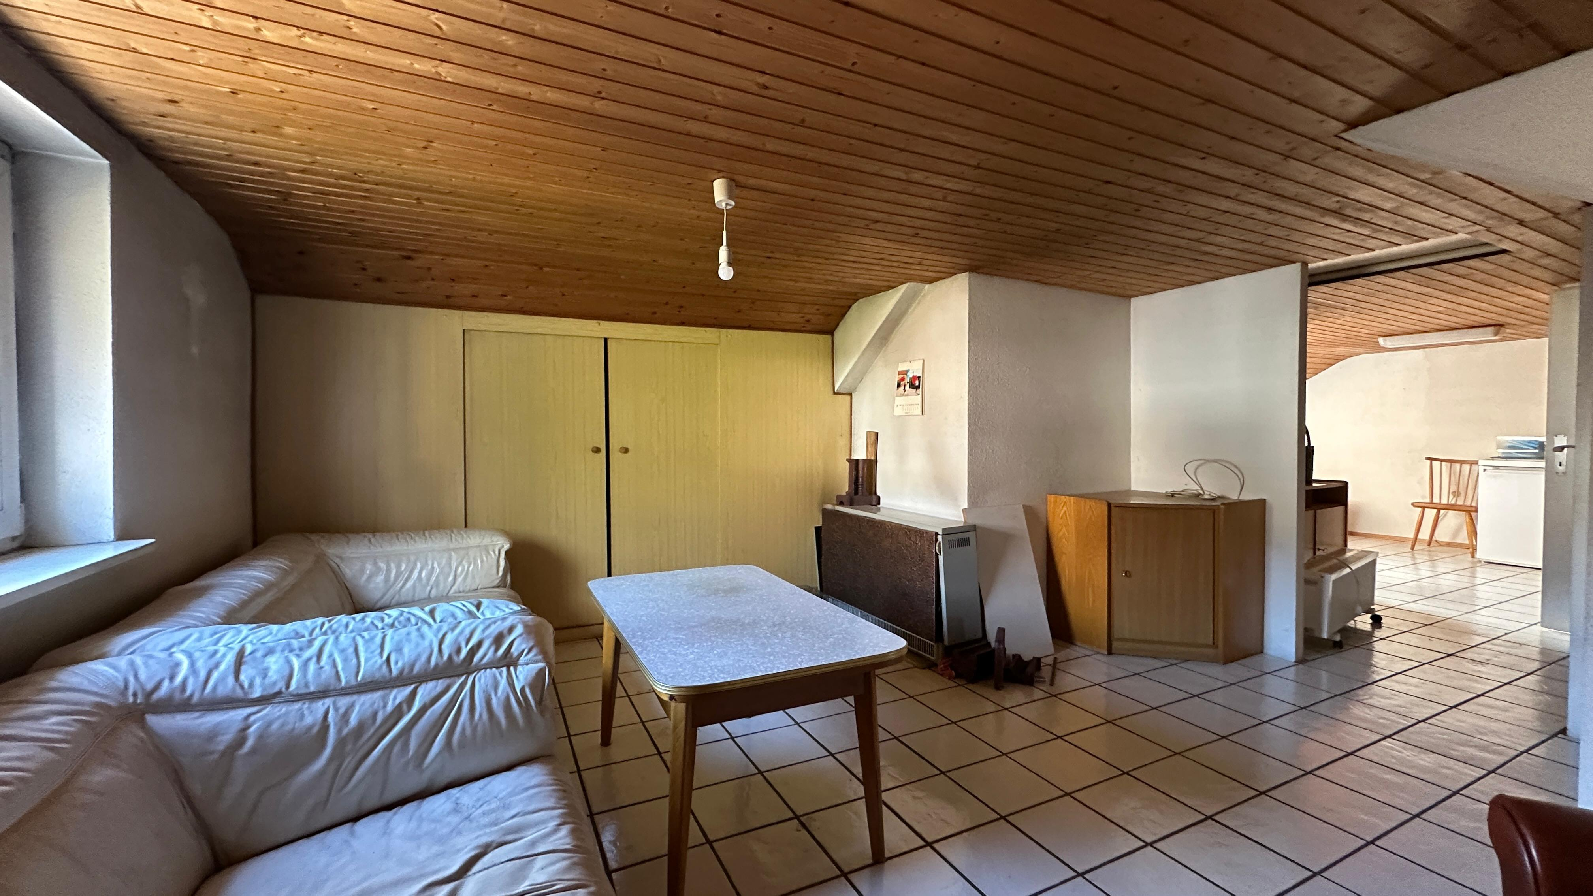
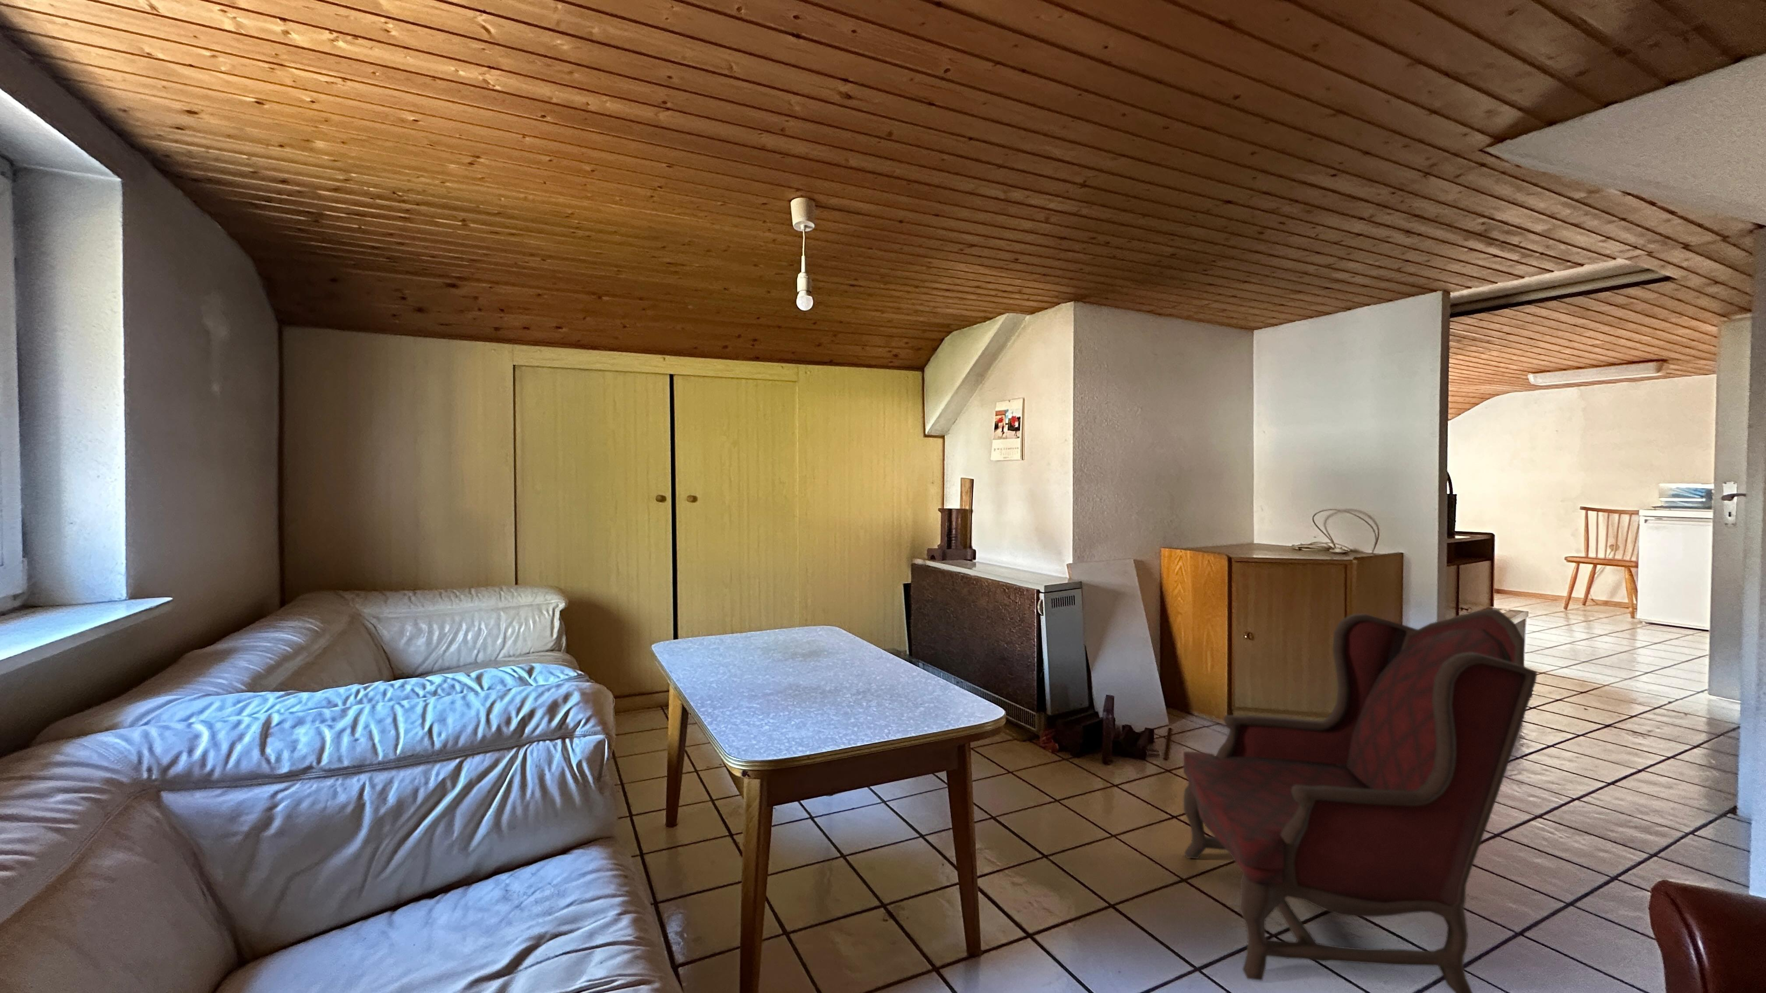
+ armchair (1340, 763)
